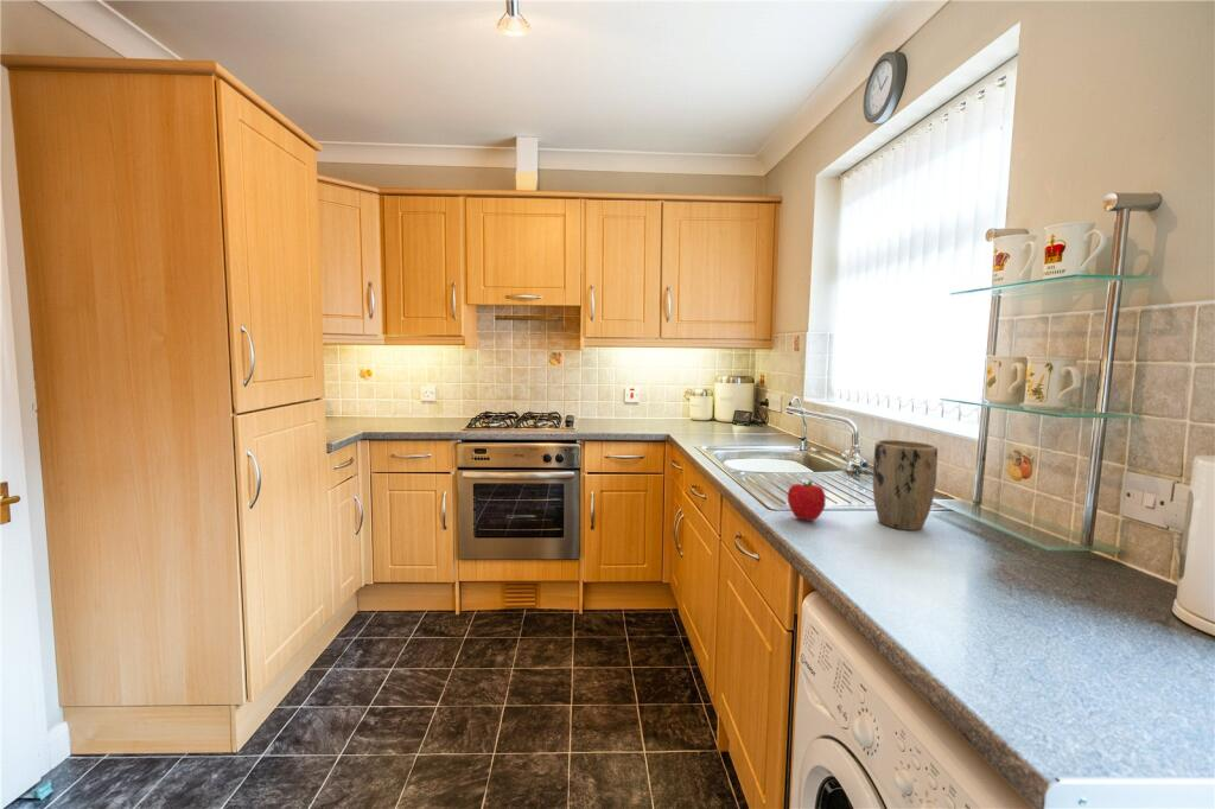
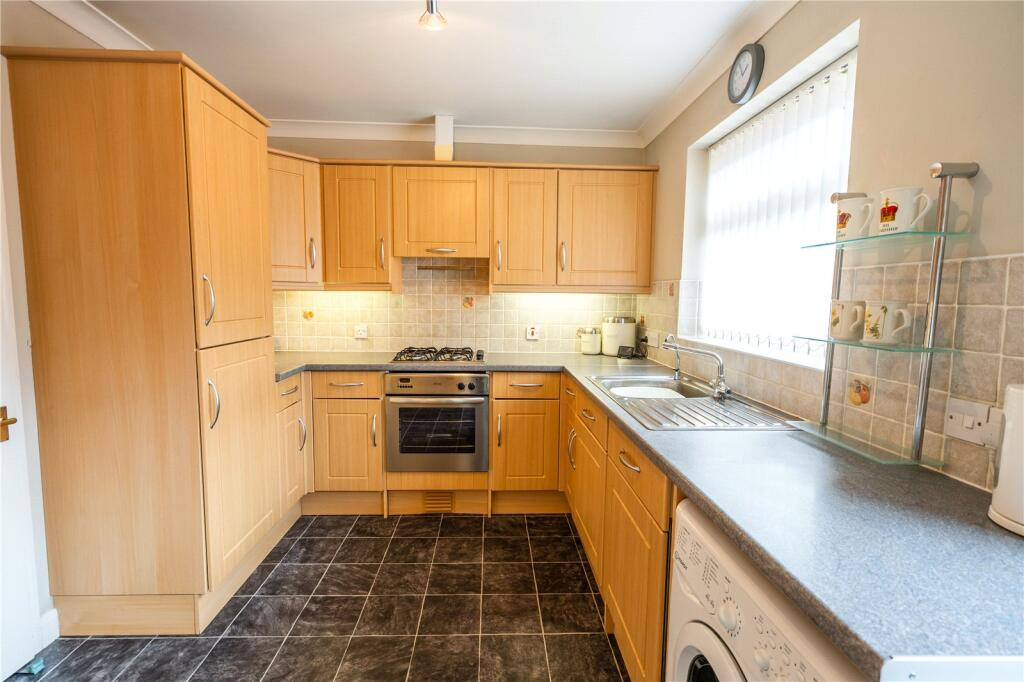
- fruit (806, 499)
- plant pot (902, 484)
